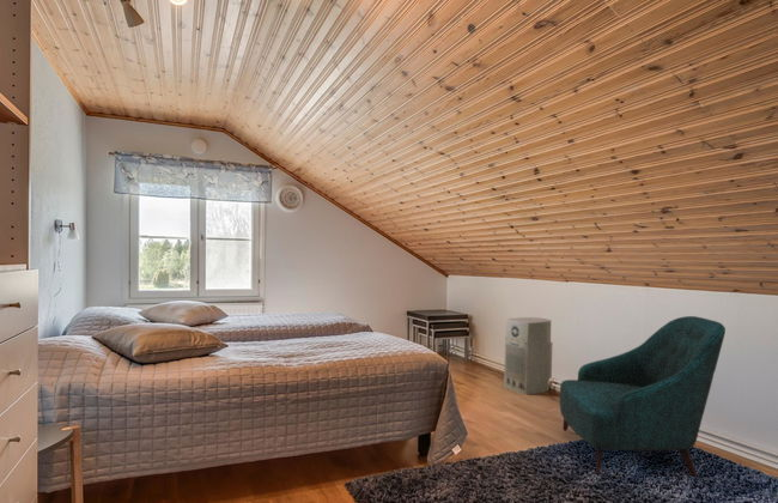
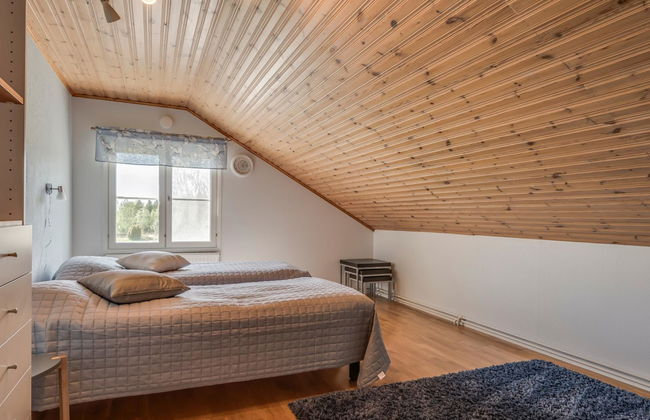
- air purifier (528, 353)
- armchair (628, 384)
